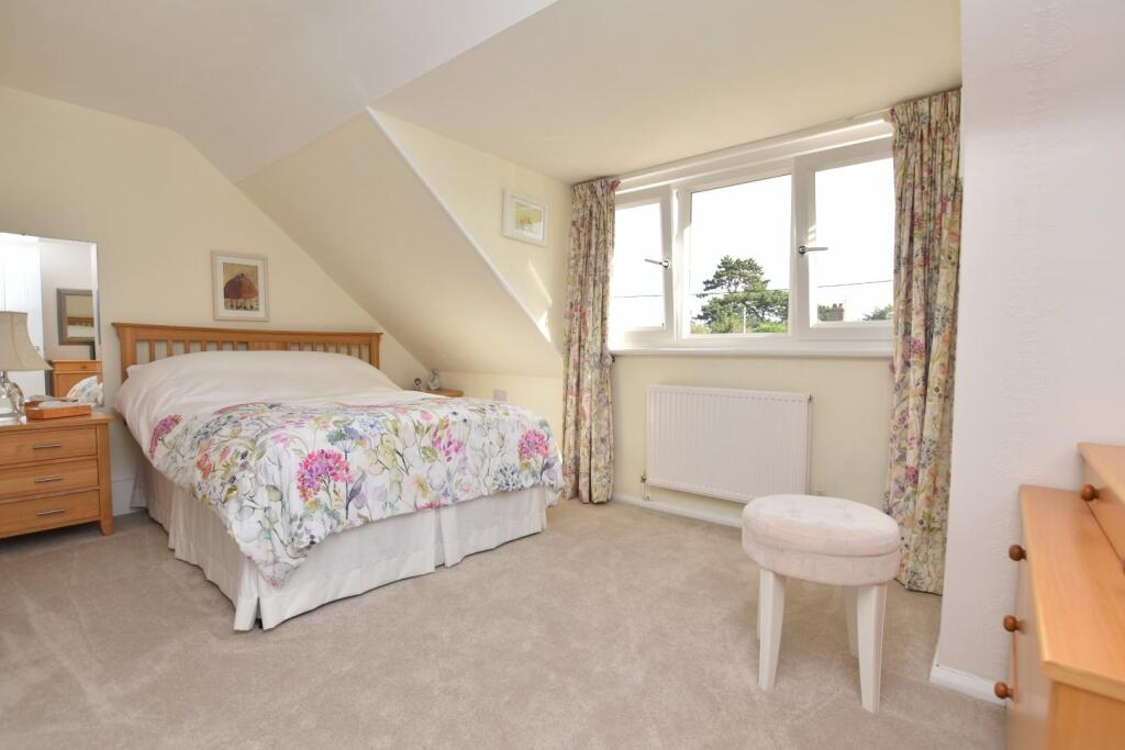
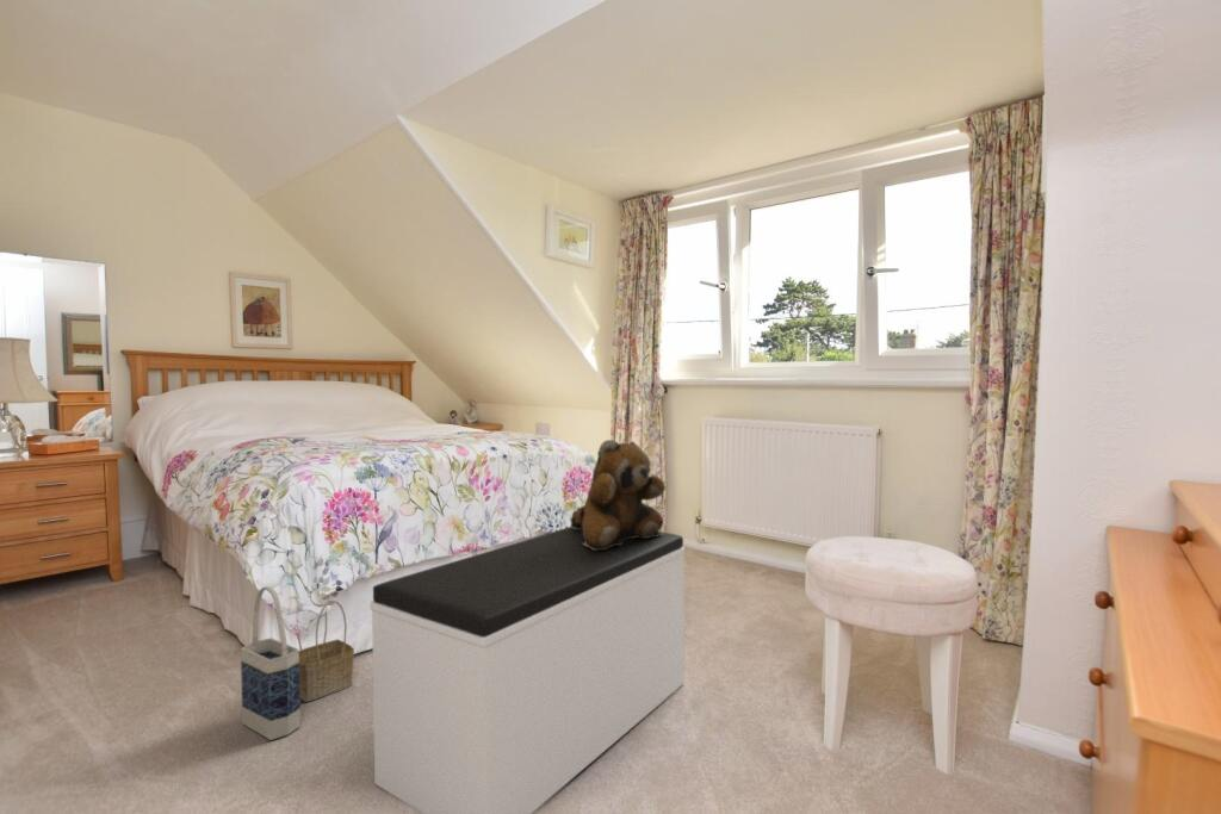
+ bag (269, 655)
+ basket (323, 641)
+ bench (551, 640)
+ teddy bear (600, 486)
